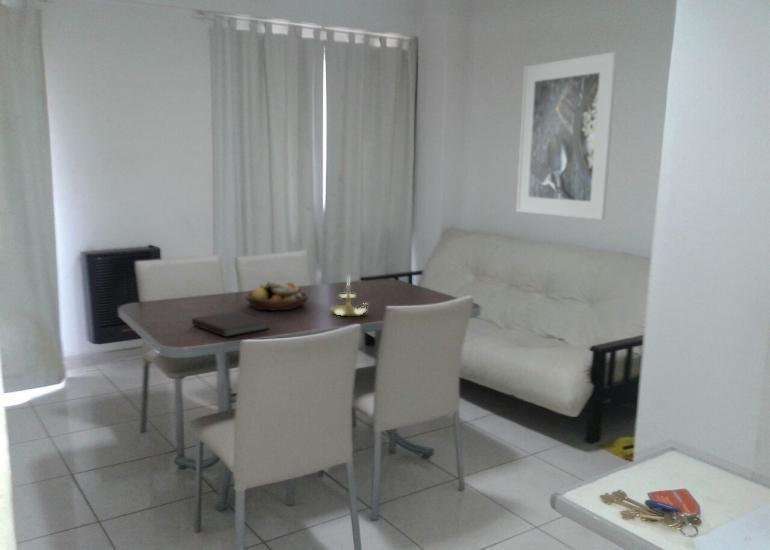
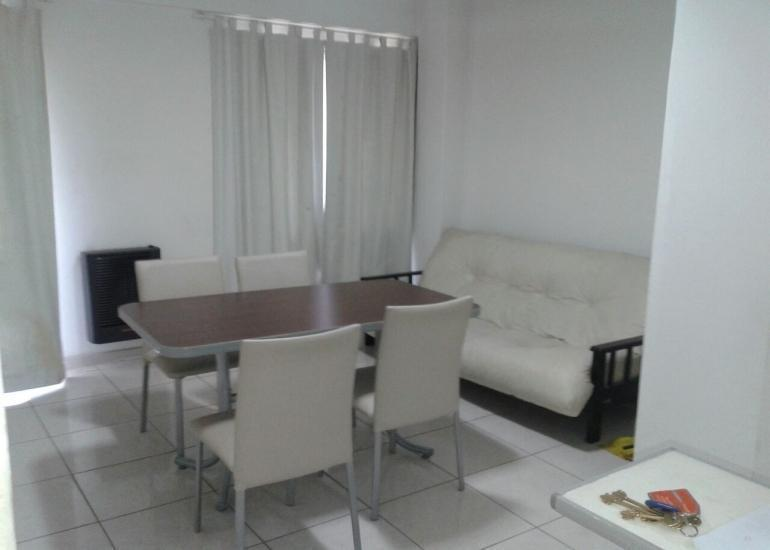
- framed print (562, 139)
- fruit bowl (277, 292)
- candle holder (350, 294)
- notebook (230, 323)
